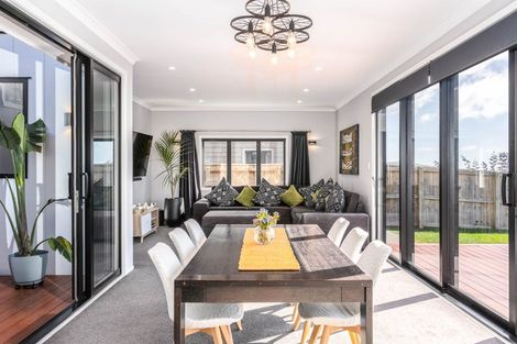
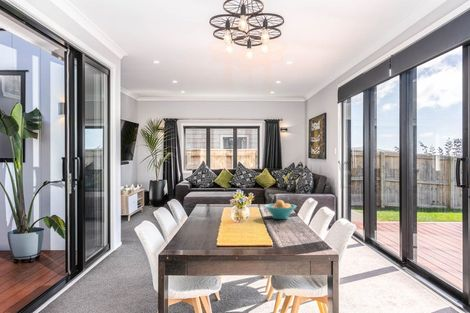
+ fruit bowl (280, 209)
